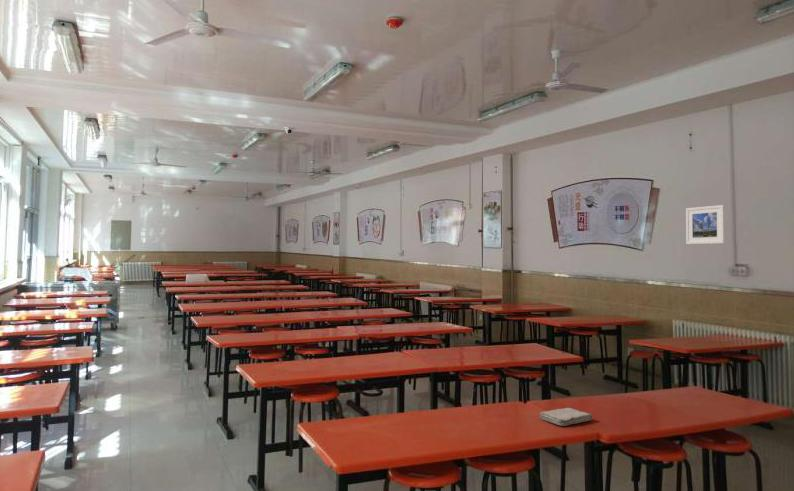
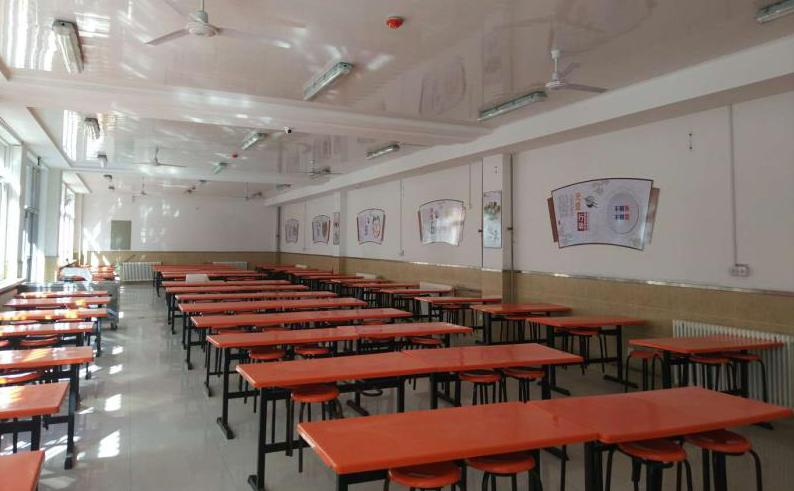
- washcloth (565, 415)
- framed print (704, 225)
